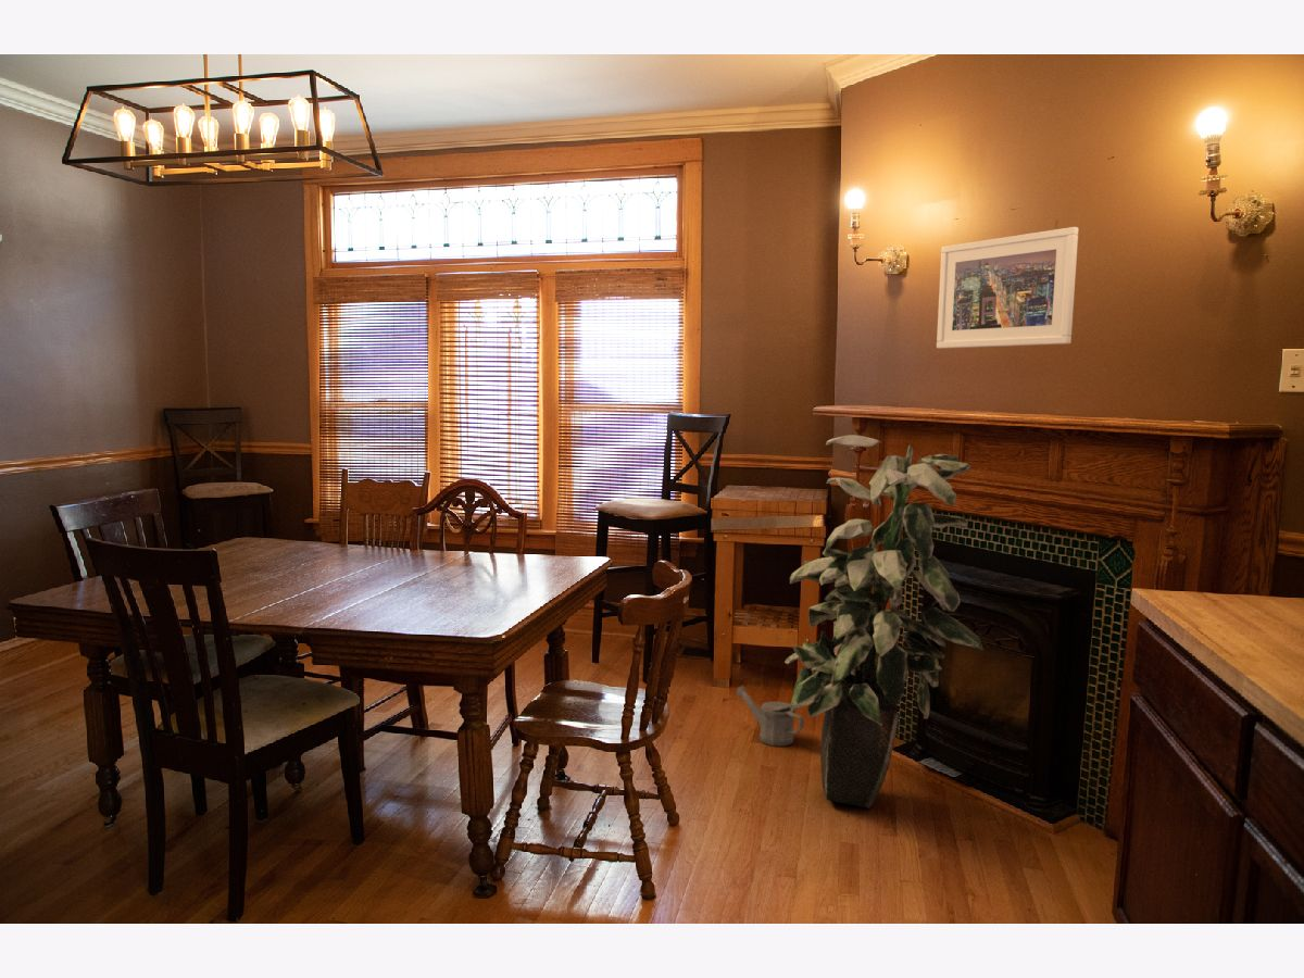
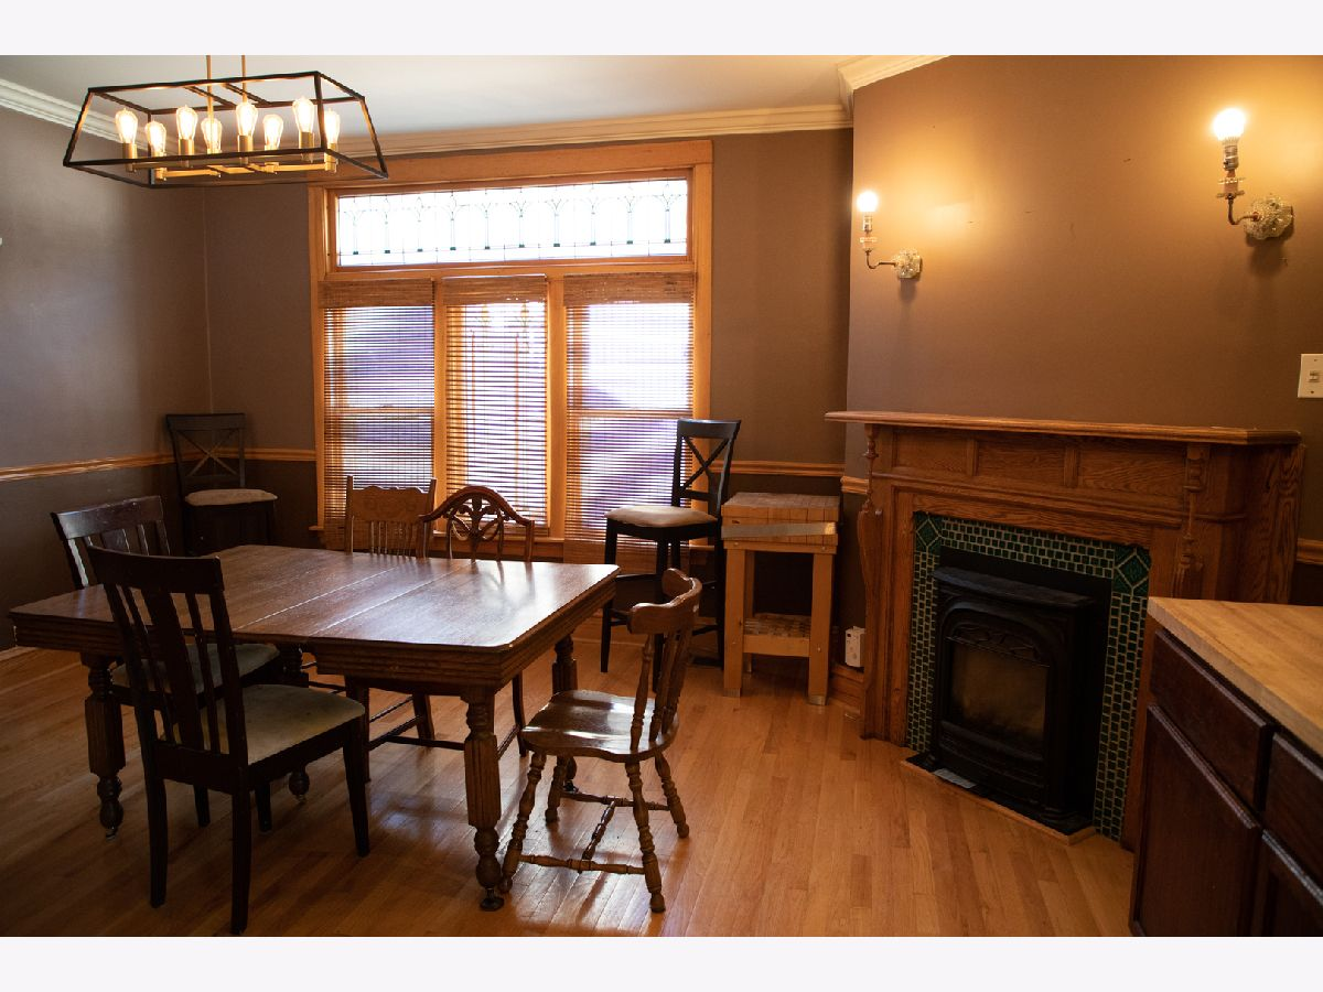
- watering can (769, 717)
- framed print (1002, 291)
- indoor plant (869, 618)
